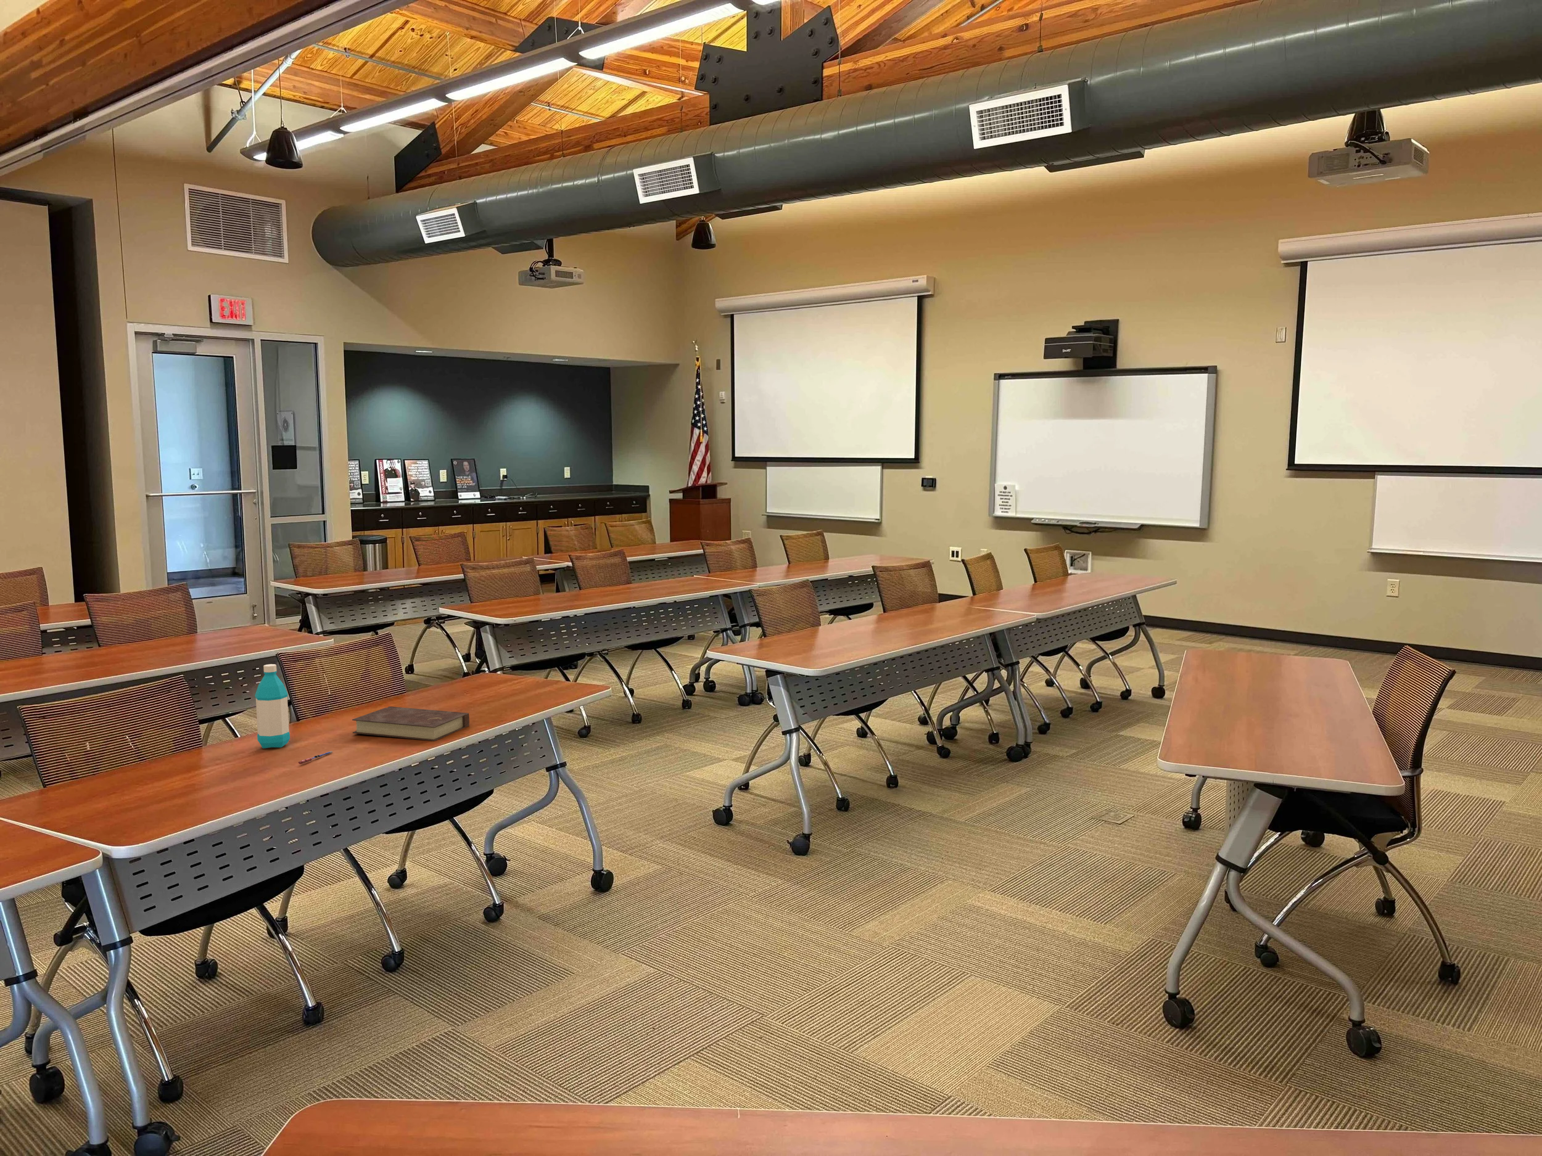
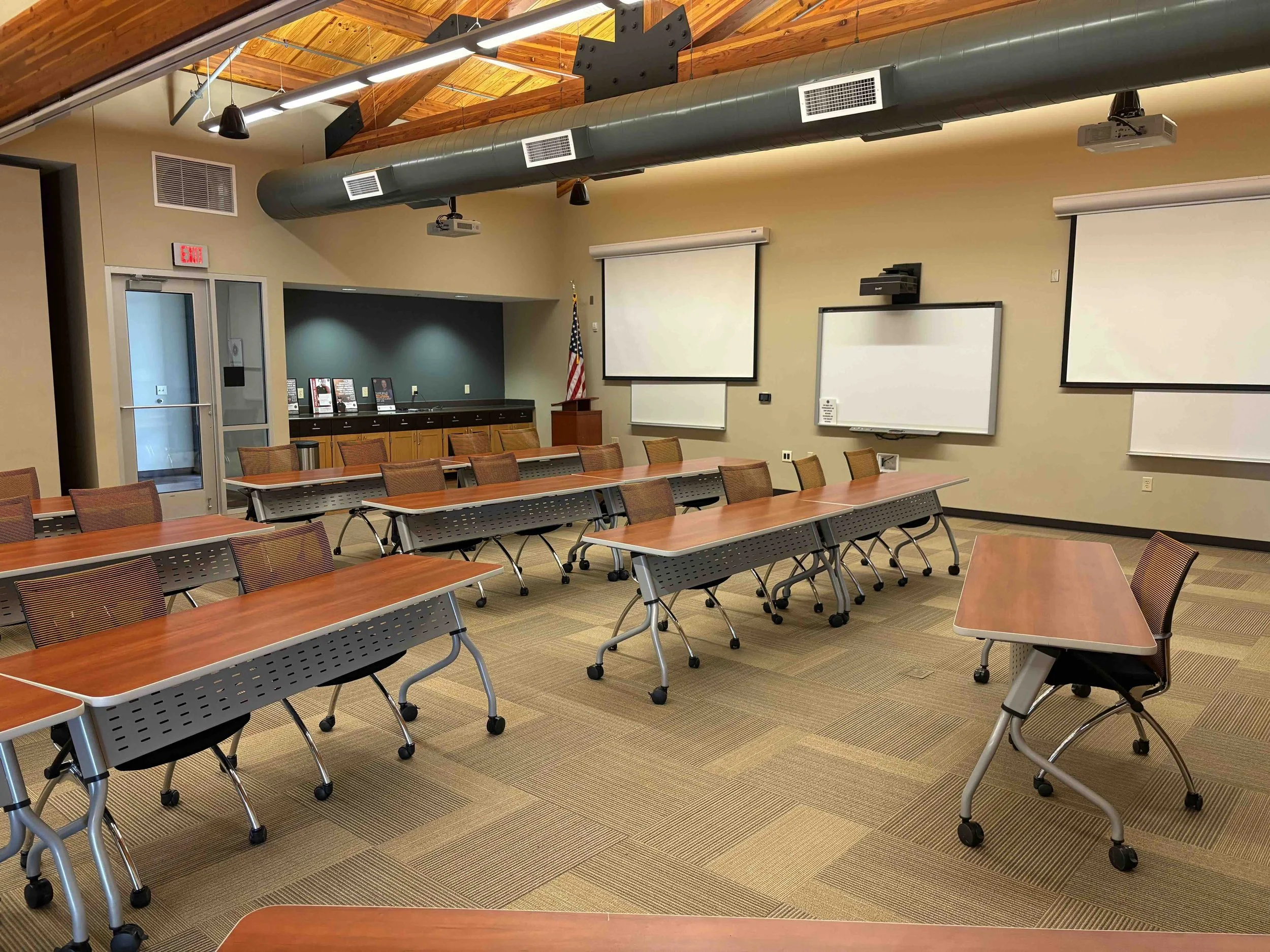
- water bottle (272, 706)
- book (412, 722)
- pen (316, 756)
